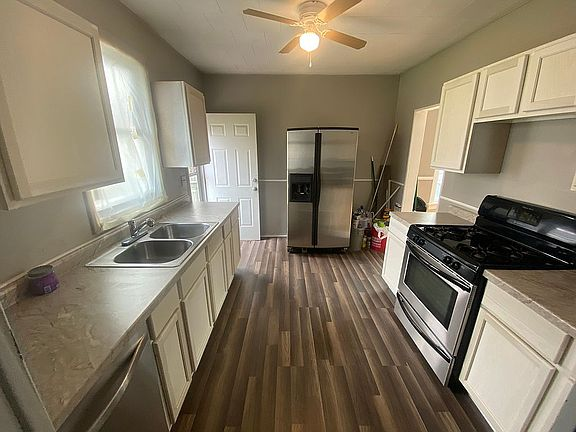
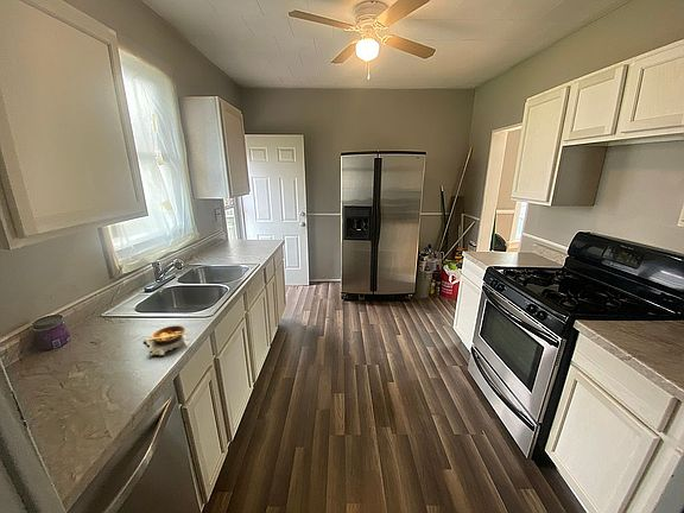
+ soup bowl (165, 337)
